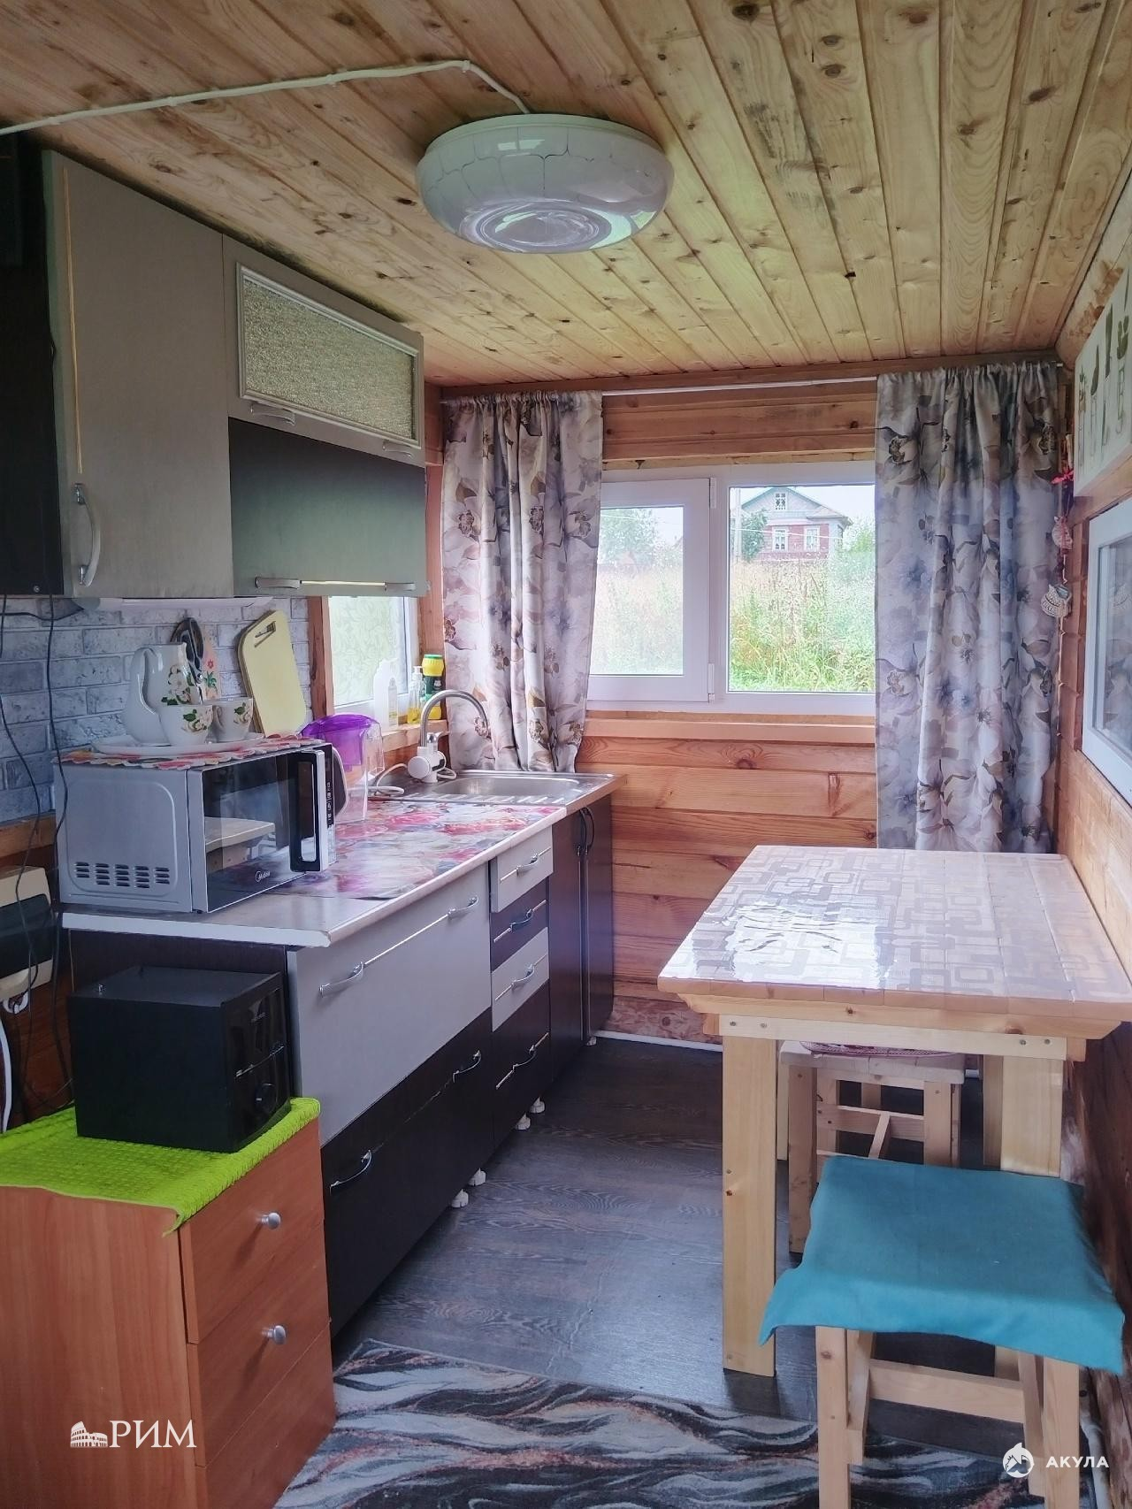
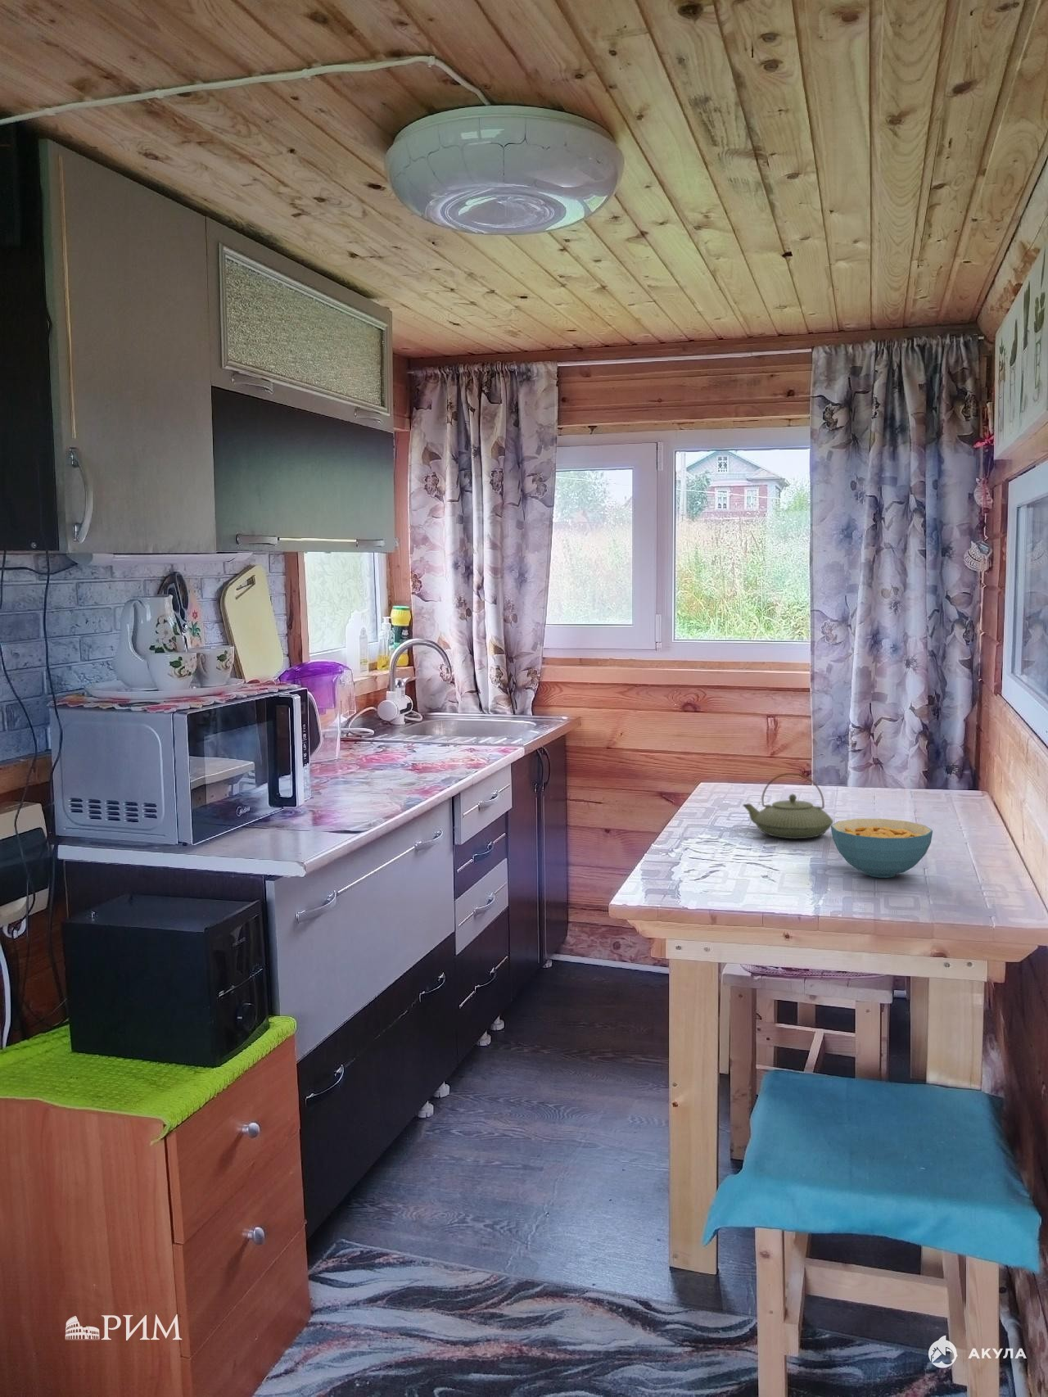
+ cereal bowl (881, 851)
+ teapot (787, 804)
